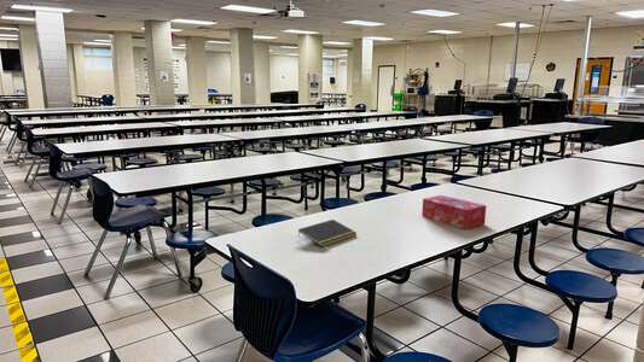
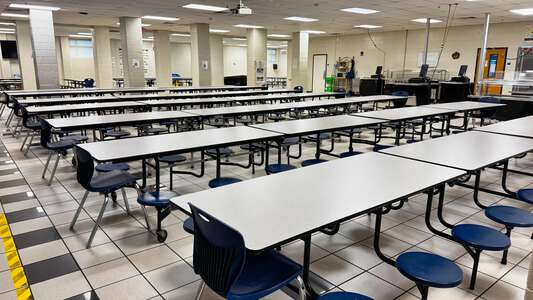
- tissue box (452, 210)
- notepad (327, 232)
